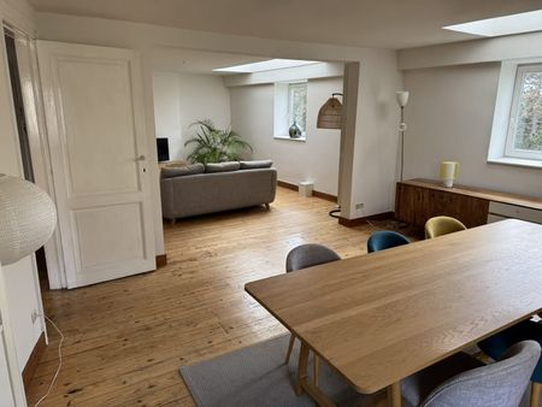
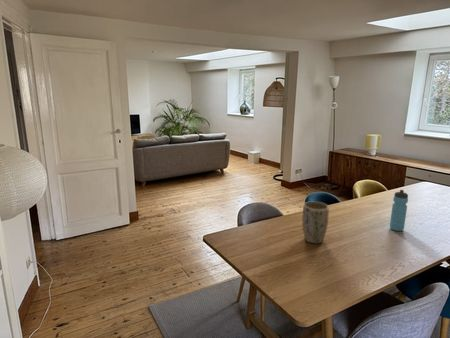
+ water bottle (399, 209)
+ plant pot (314, 222)
